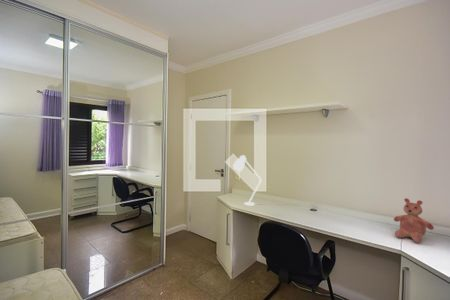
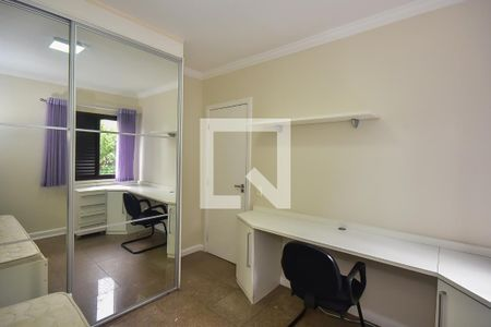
- teddy bear (410, 219)
- desk lamp (254, 172)
